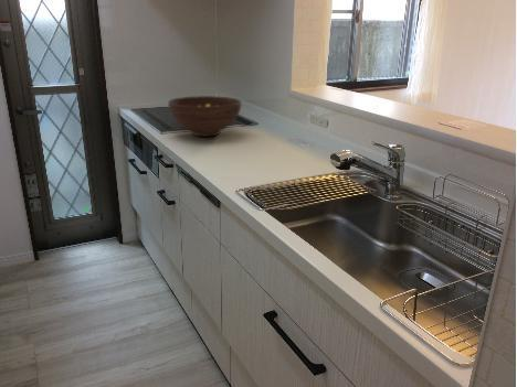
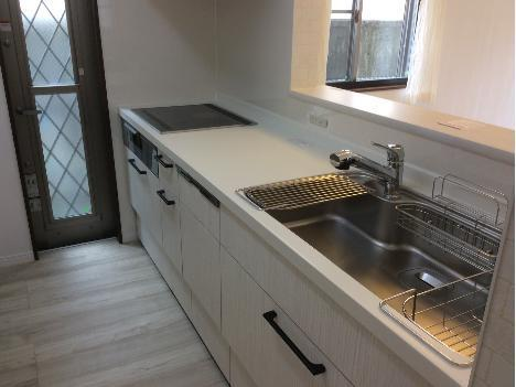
- fruit bowl (205, 117)
